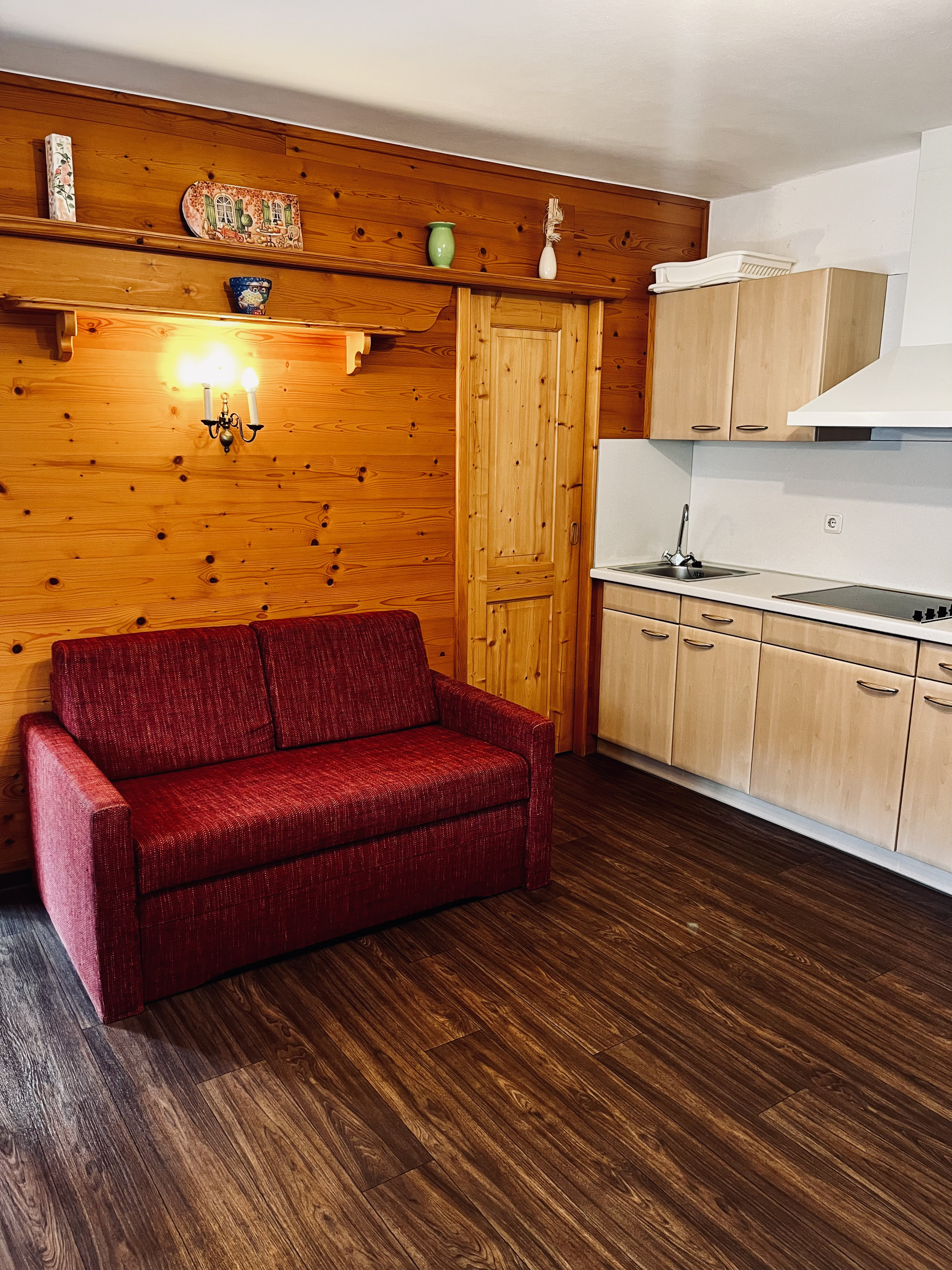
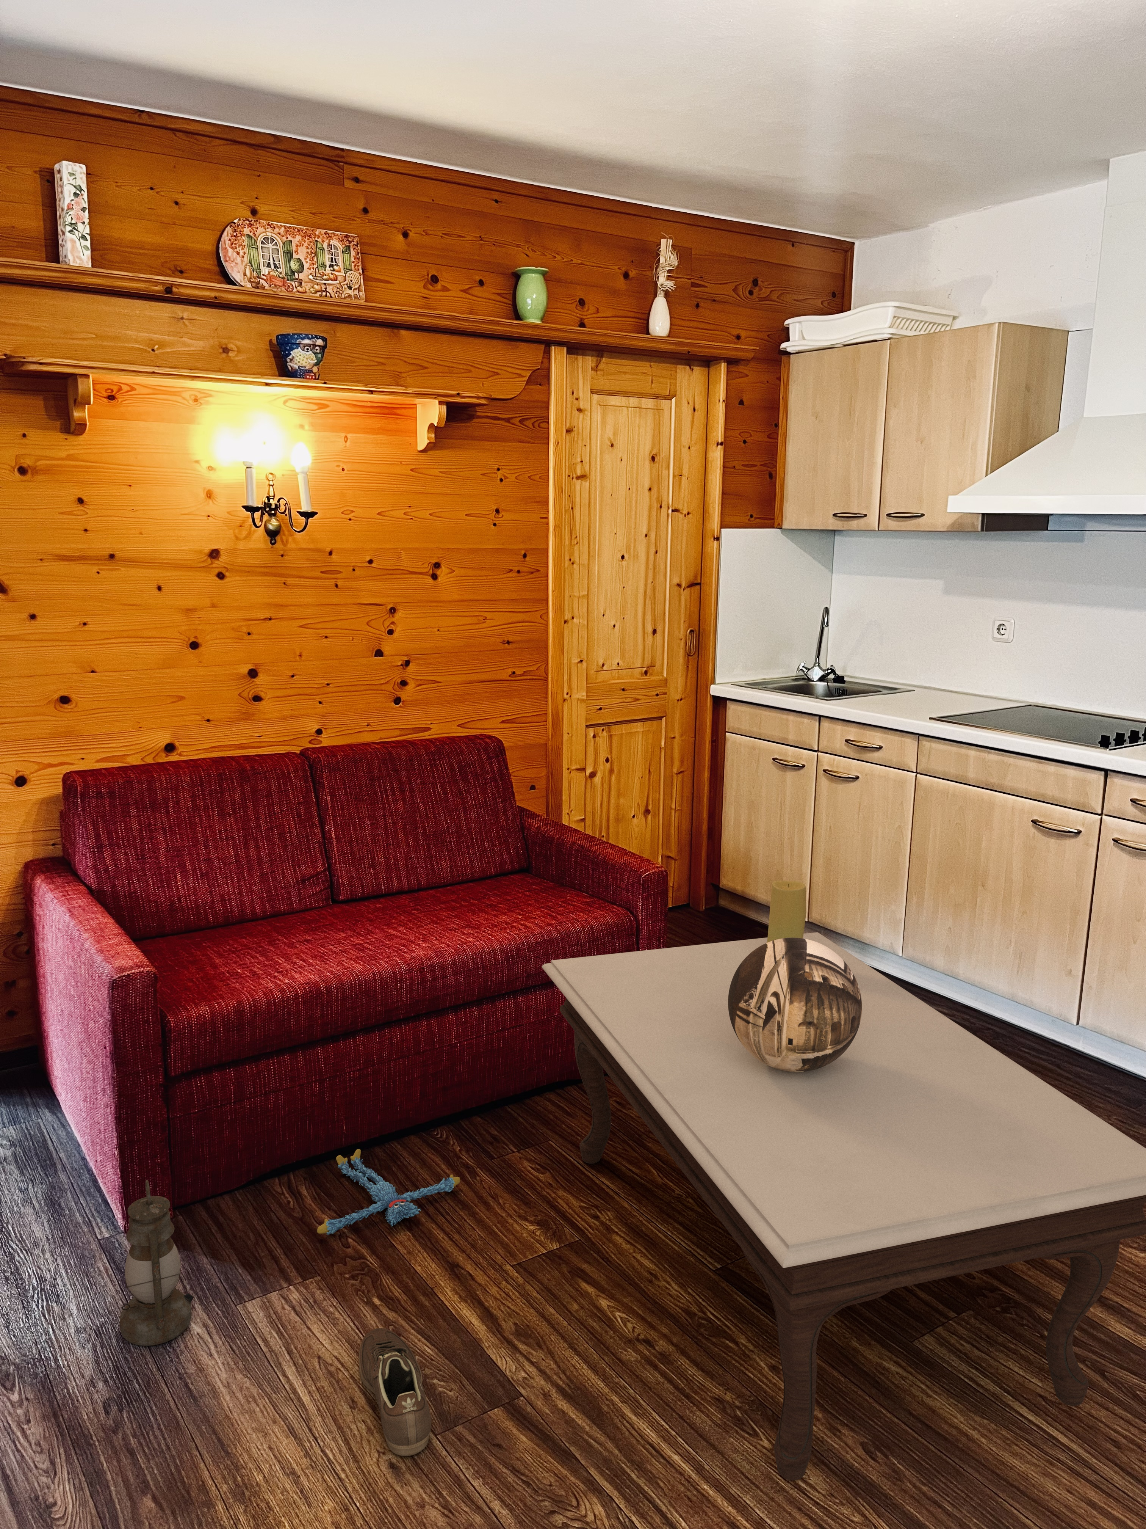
+ plush toy (376, 1186)
+ coffee table (801, 1156)
+ decorative bowl (794, 1003)
+ sneaker (397, 1370)
+ lantern (154, 1255)
+ candle (786, 925)
